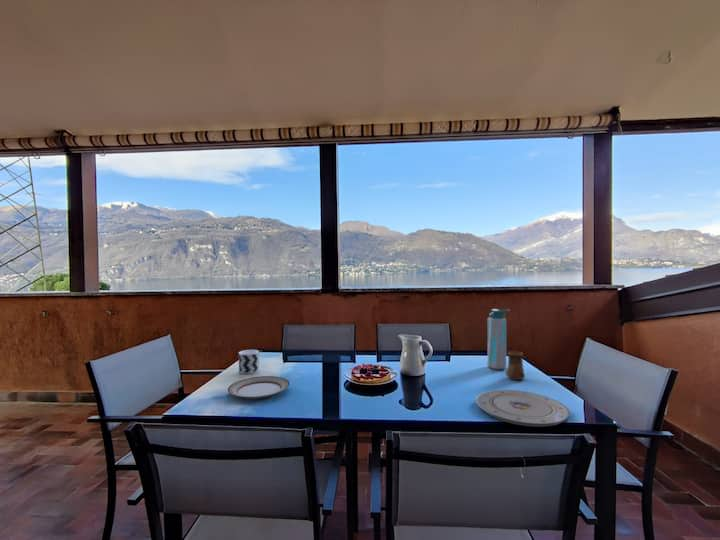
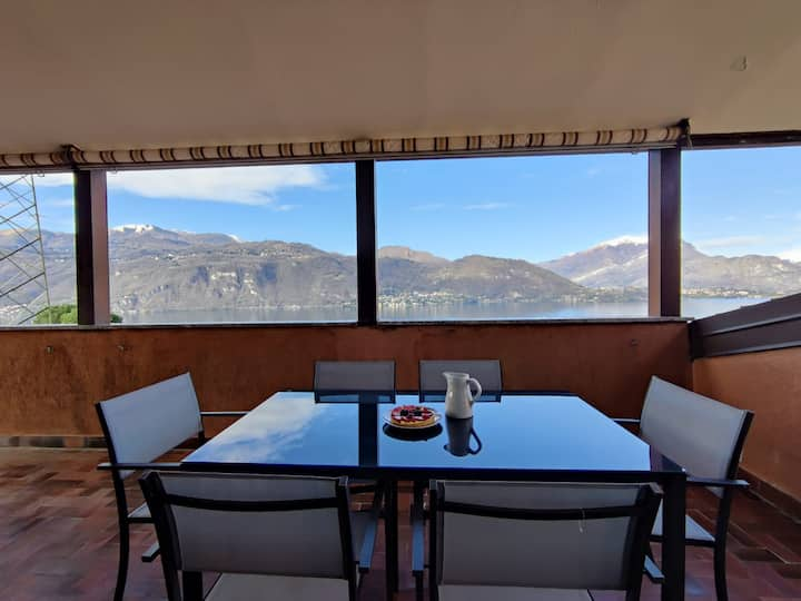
- plate (520, 406)
- plate (259, 388)
- water bottle (498, 338)
- cup (250, 360)
- cup (515, 365)
